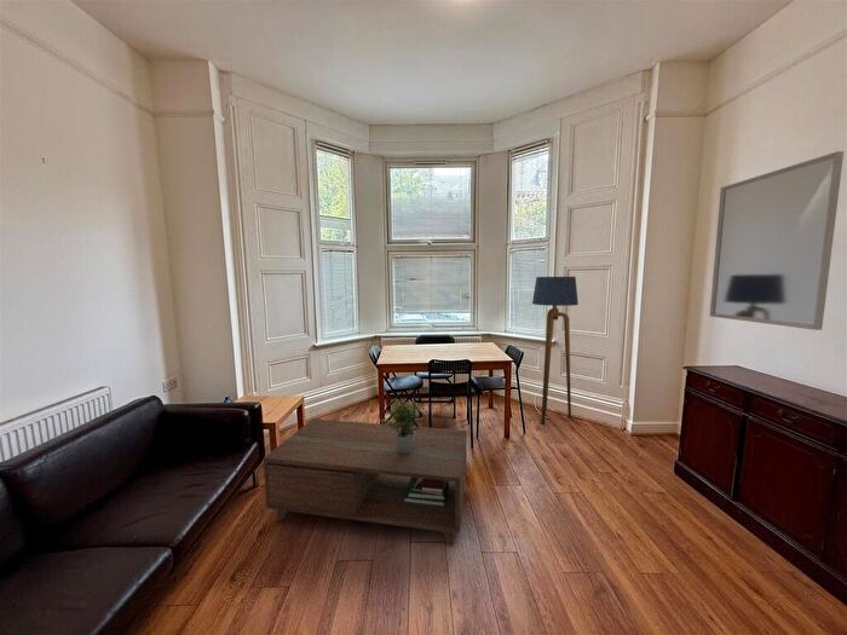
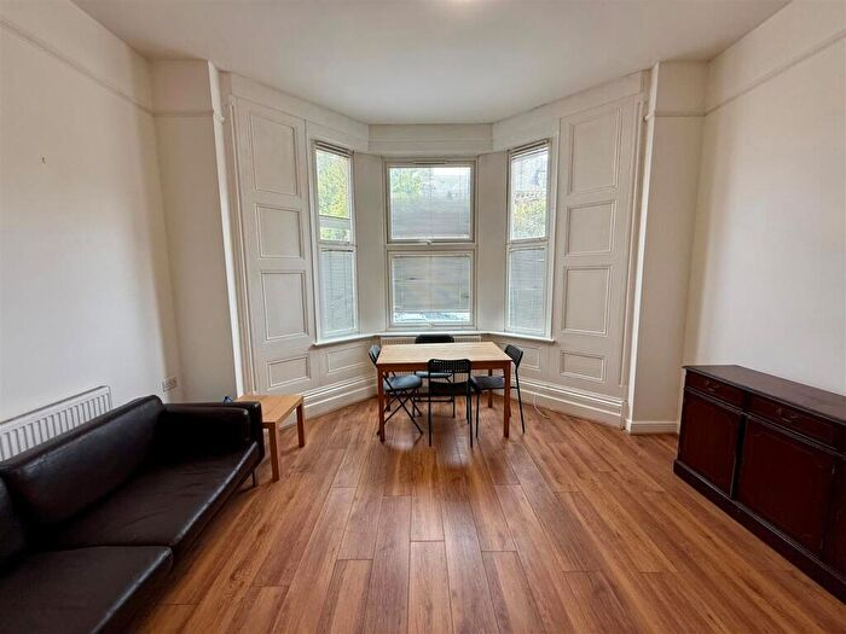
- coffee table (373, 450)
- home mirror (765, 248)
- floor lamp (551, 347)
